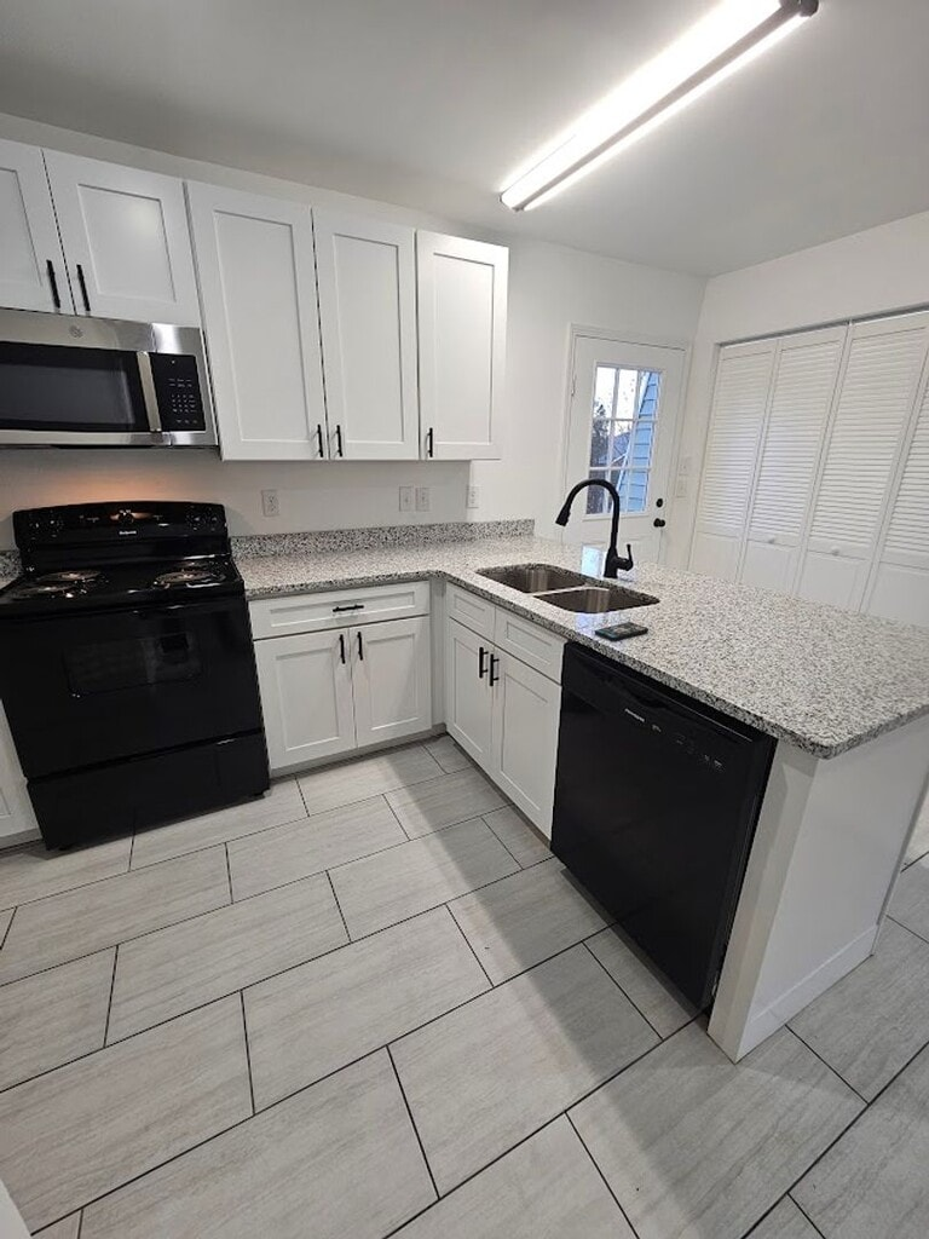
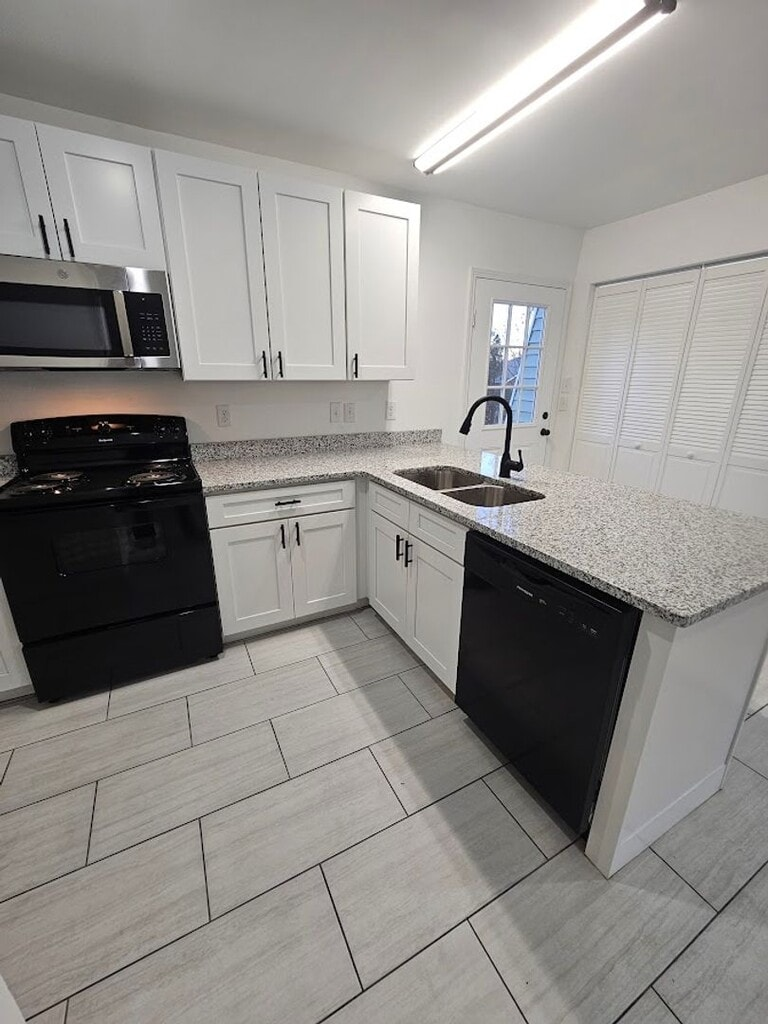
- smartphone (621, 630)
